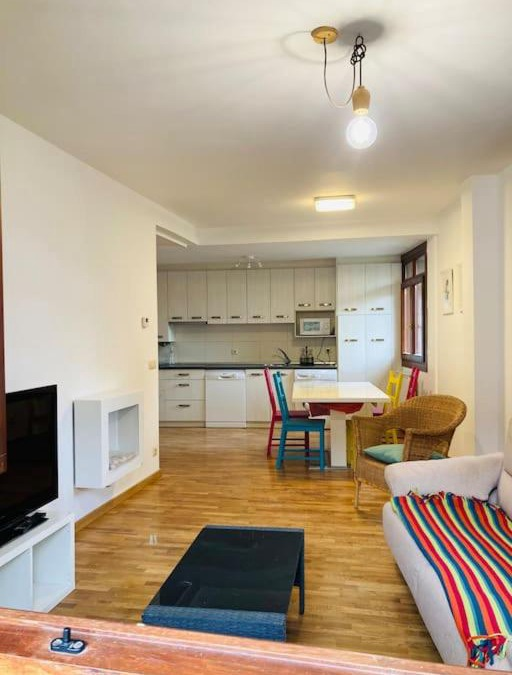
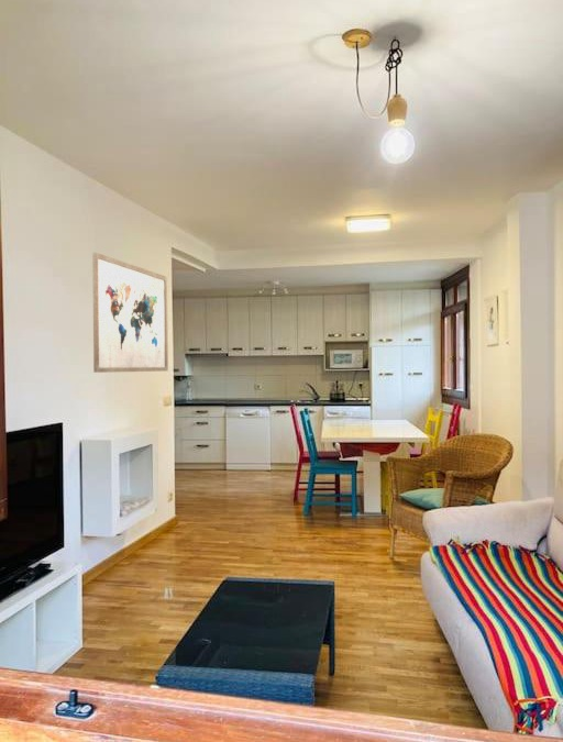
+ wall art (134, 319)
